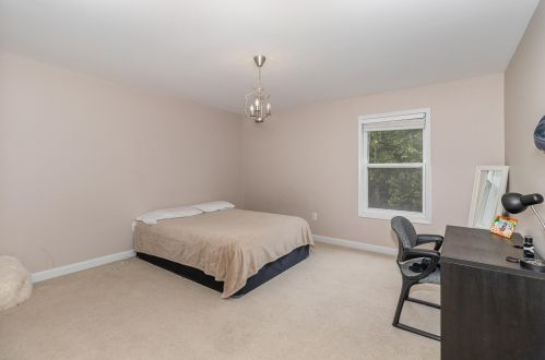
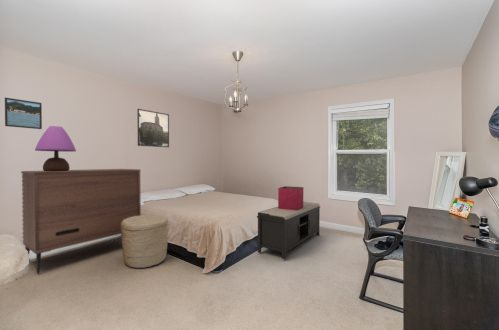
+ storage bin (291, 197)
+ table lamp (56, 148)
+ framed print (154, 129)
+ basket (145, 239)
+ bench (291, 225)
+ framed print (24, 114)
+ dresser (86, 211)
